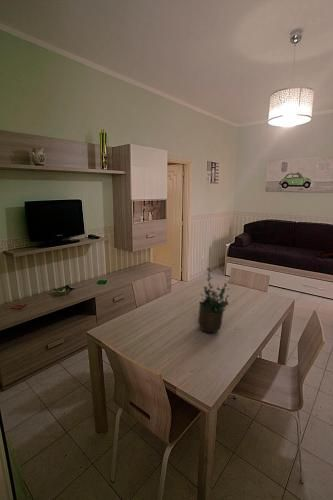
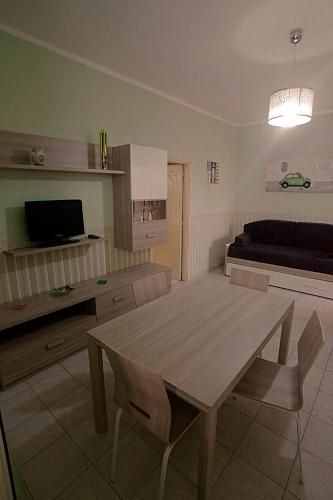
- potted plant (212, 301)
